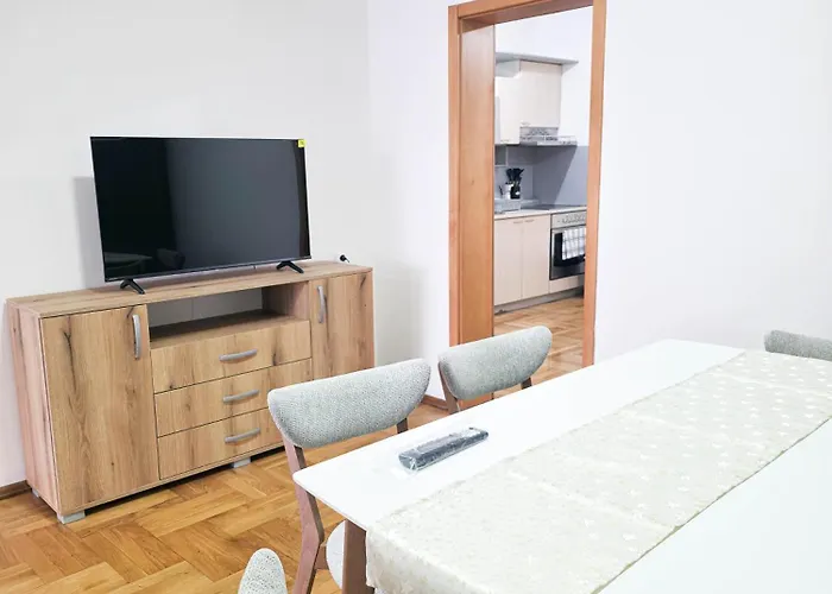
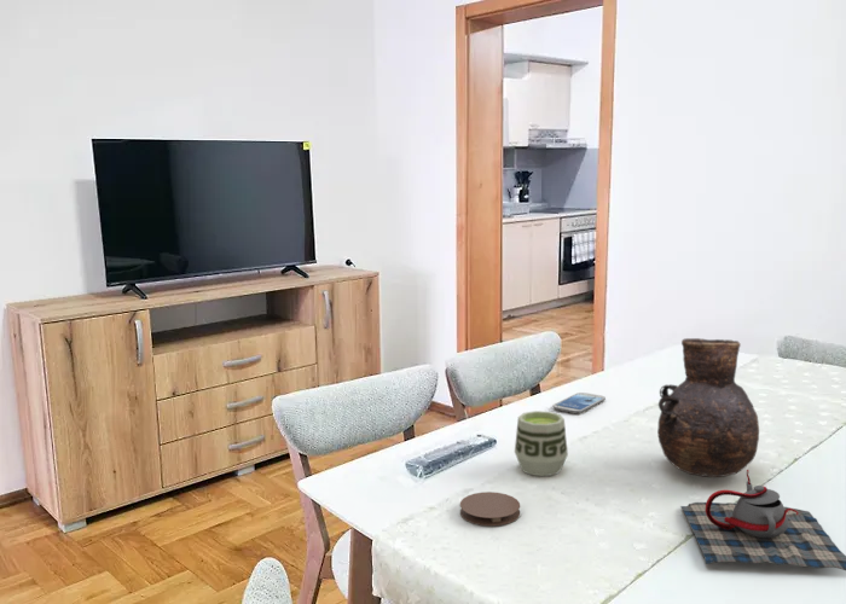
+ vase (707, 405)
+ teapot (760, 512)
+ cup (540, 442)
+ smartphone (579, 402)
+ coaster (489, 507)
